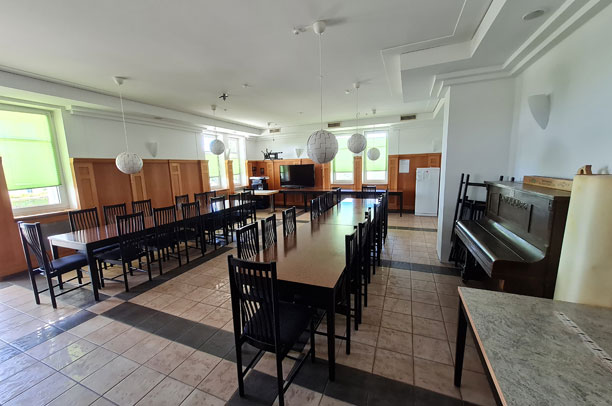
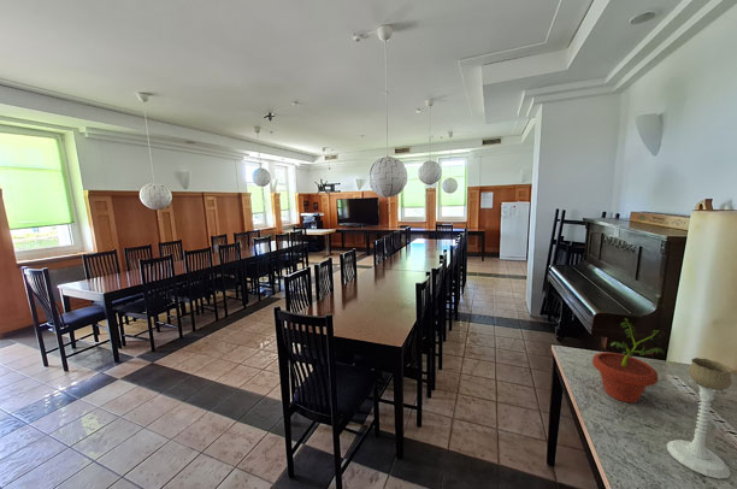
+ candle holder (703, 412)
+ potted plant (626, 359)
